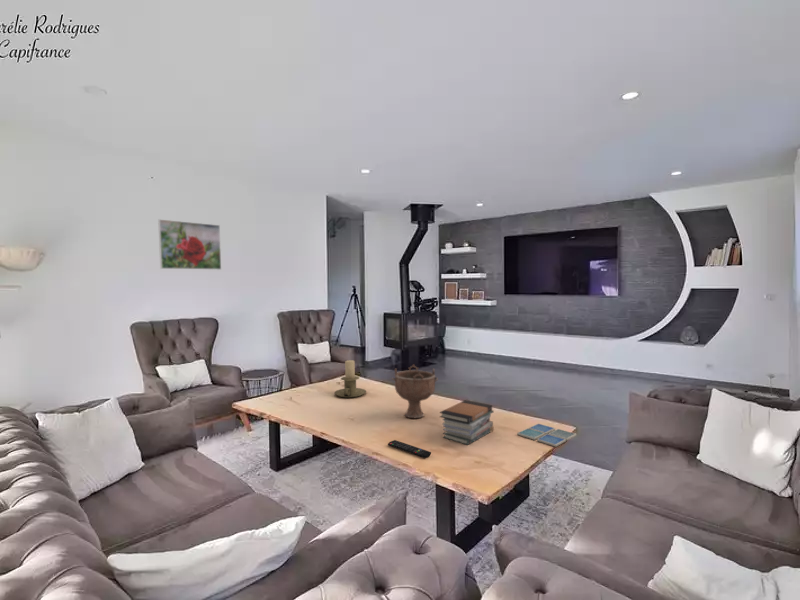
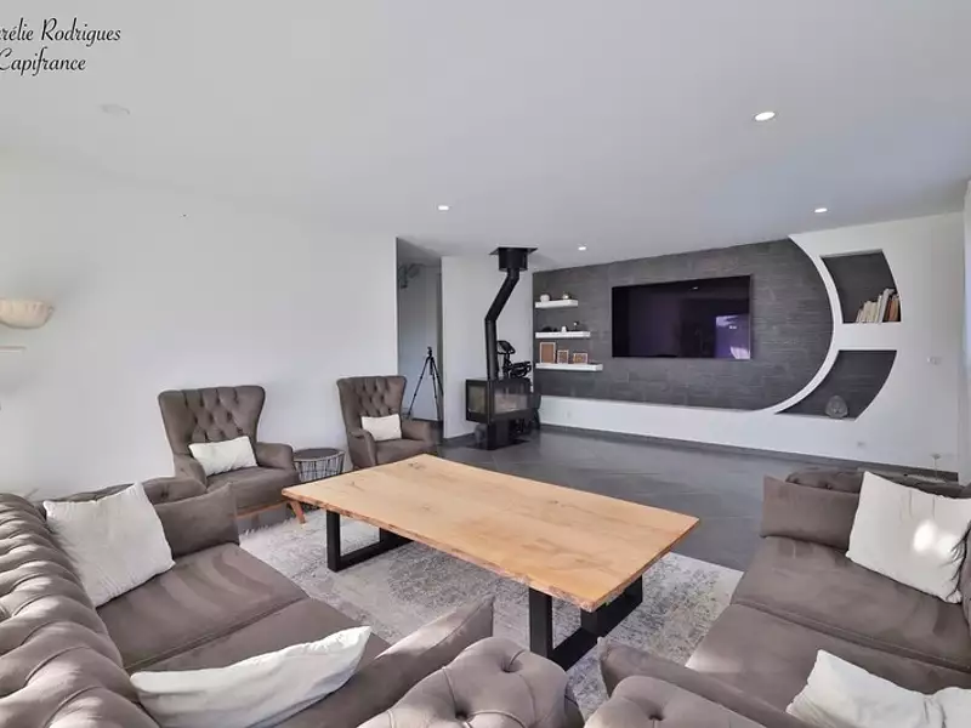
- drink coaster (546, 433)
- book stack (467, 421)
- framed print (191, 245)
- decorative bowl (415, 391)
- remote control (408, 448)
- candle holder (350, 377)
